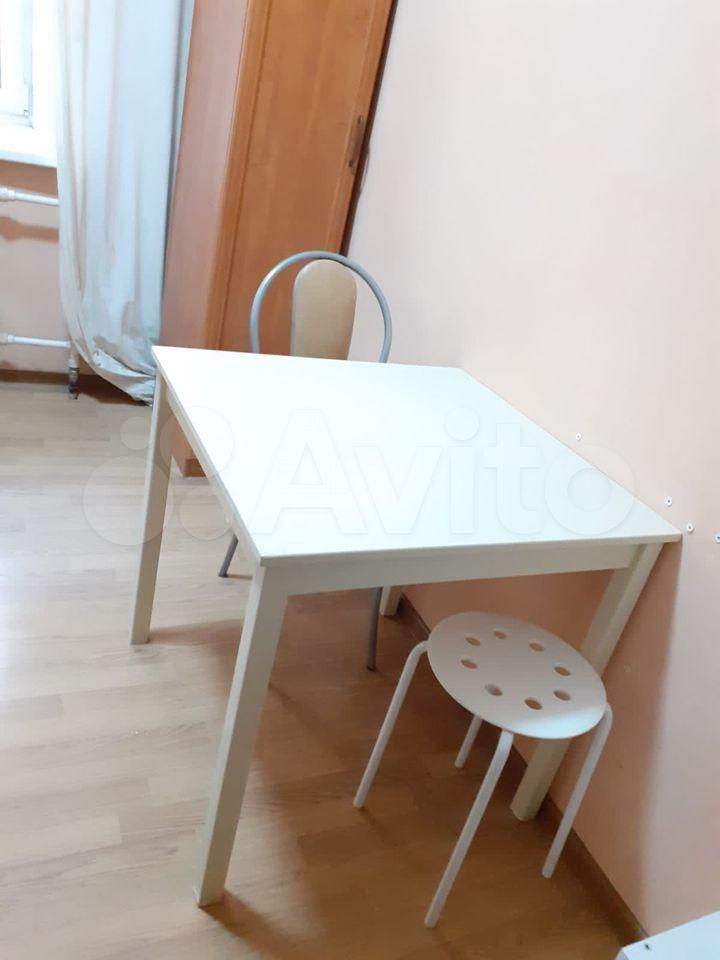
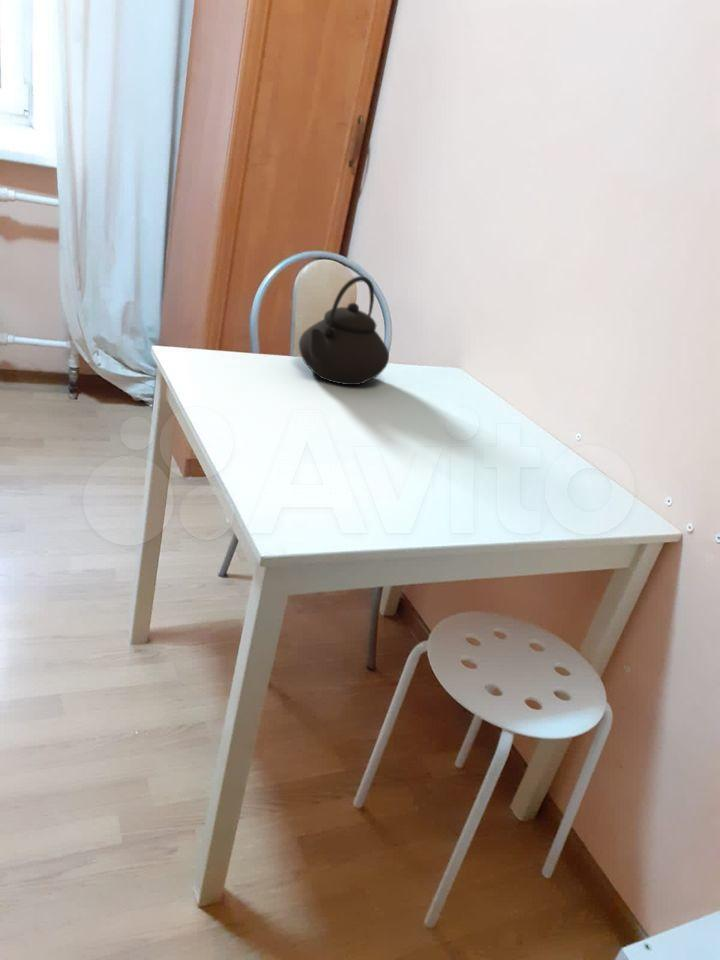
+ teapot (343, 328)
